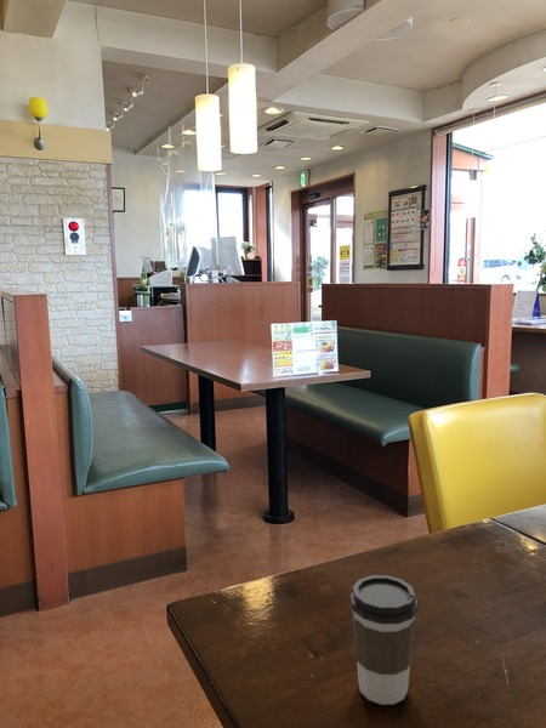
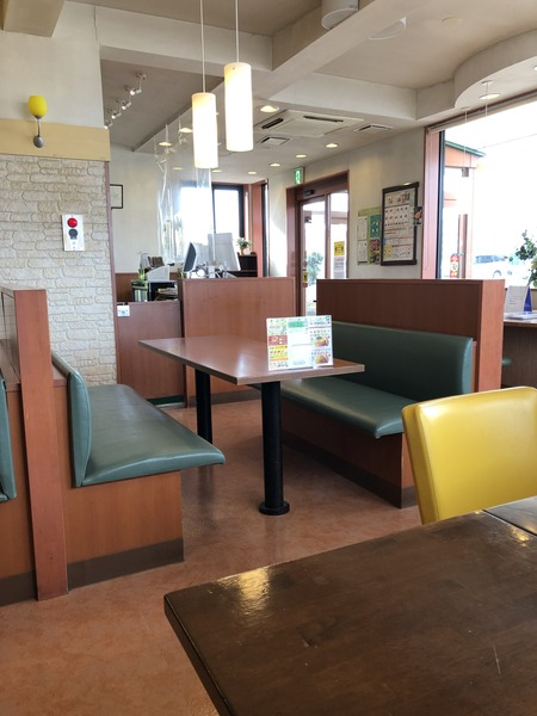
- coffee cup (382, 639)
